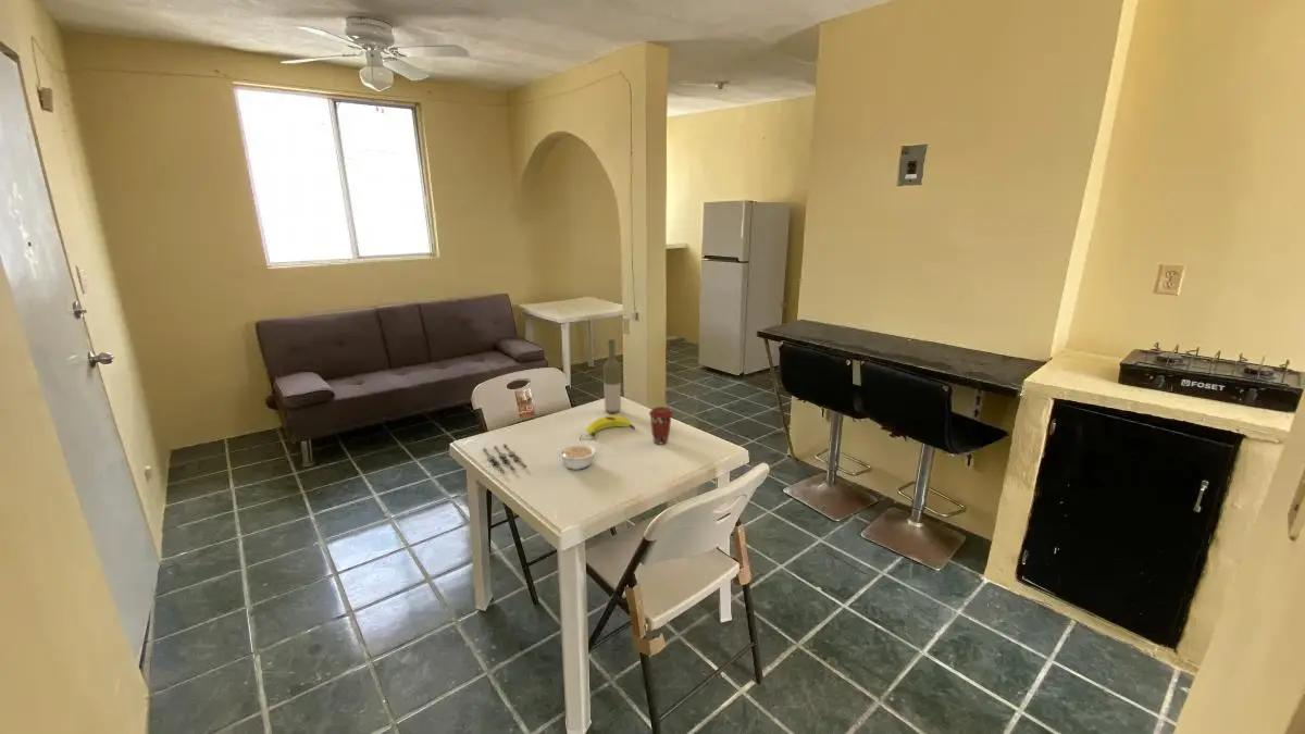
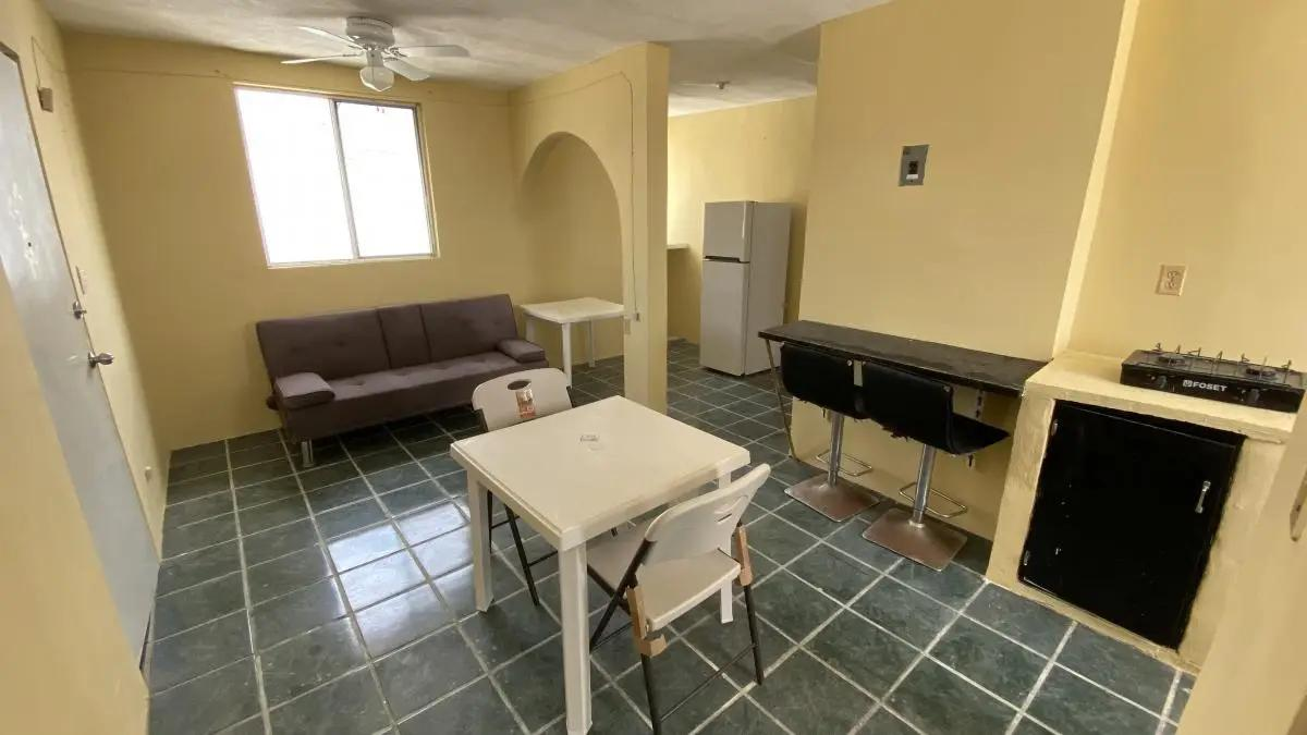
- banana (610, 425)
- spoon (504, 458)
- legume (577, 456)
- bottle (611, 376)
- coffee cup (660, 425)
